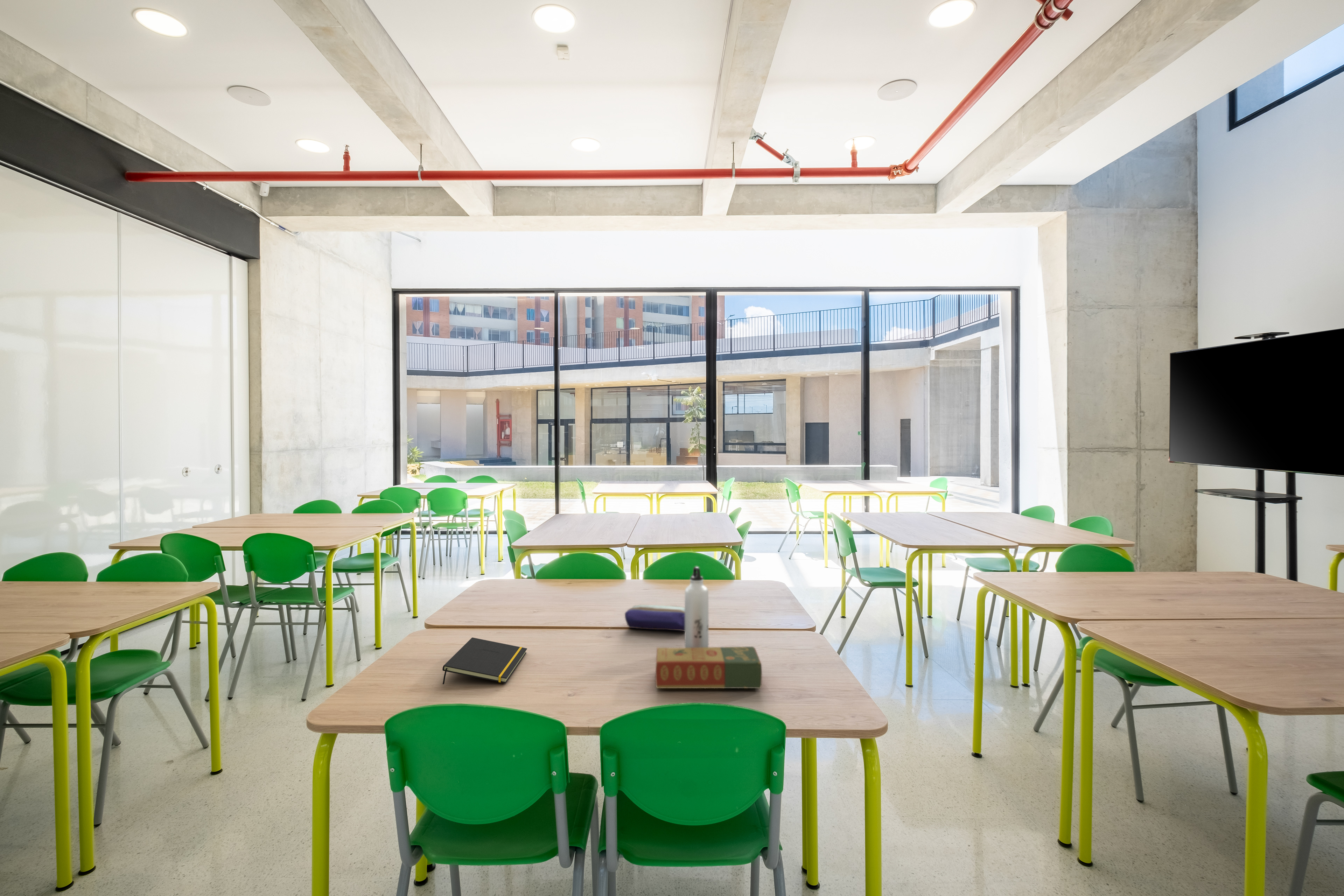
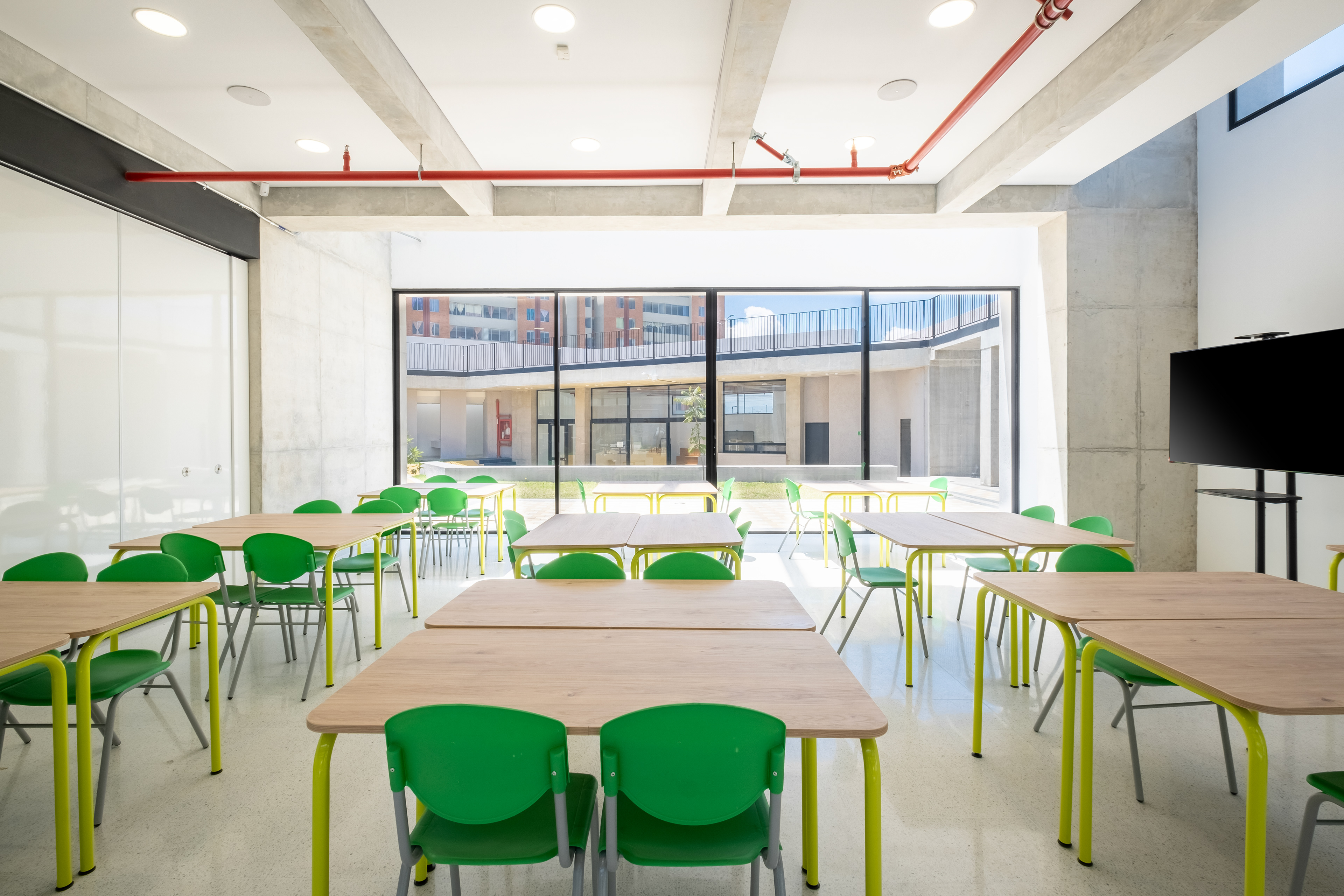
- book (707, 667)
- pencil case (659, 618)
- water bottle (696, 609)
- notepad (488, 659)
